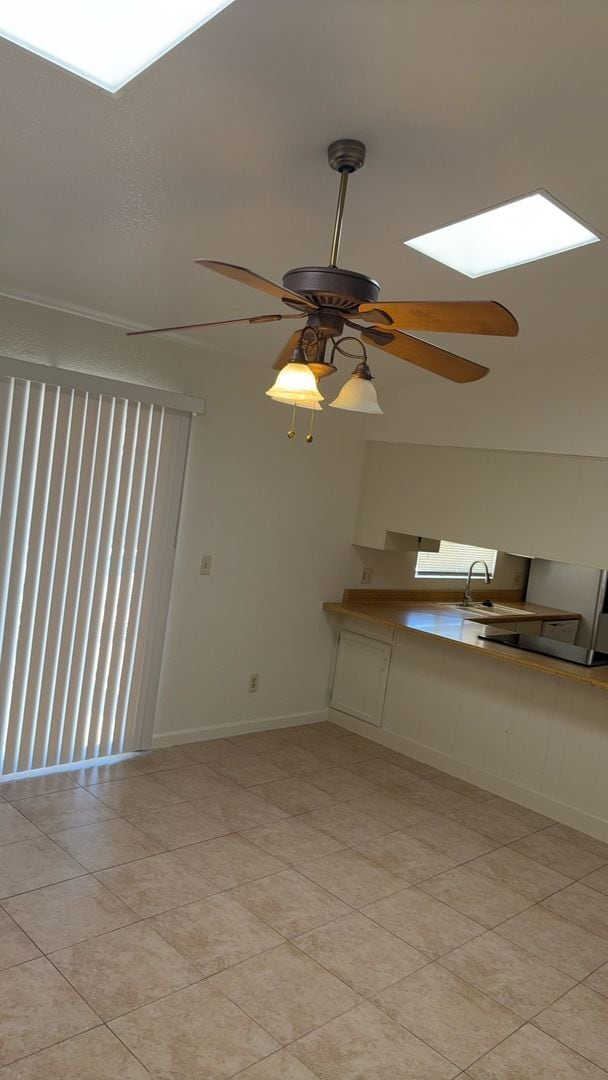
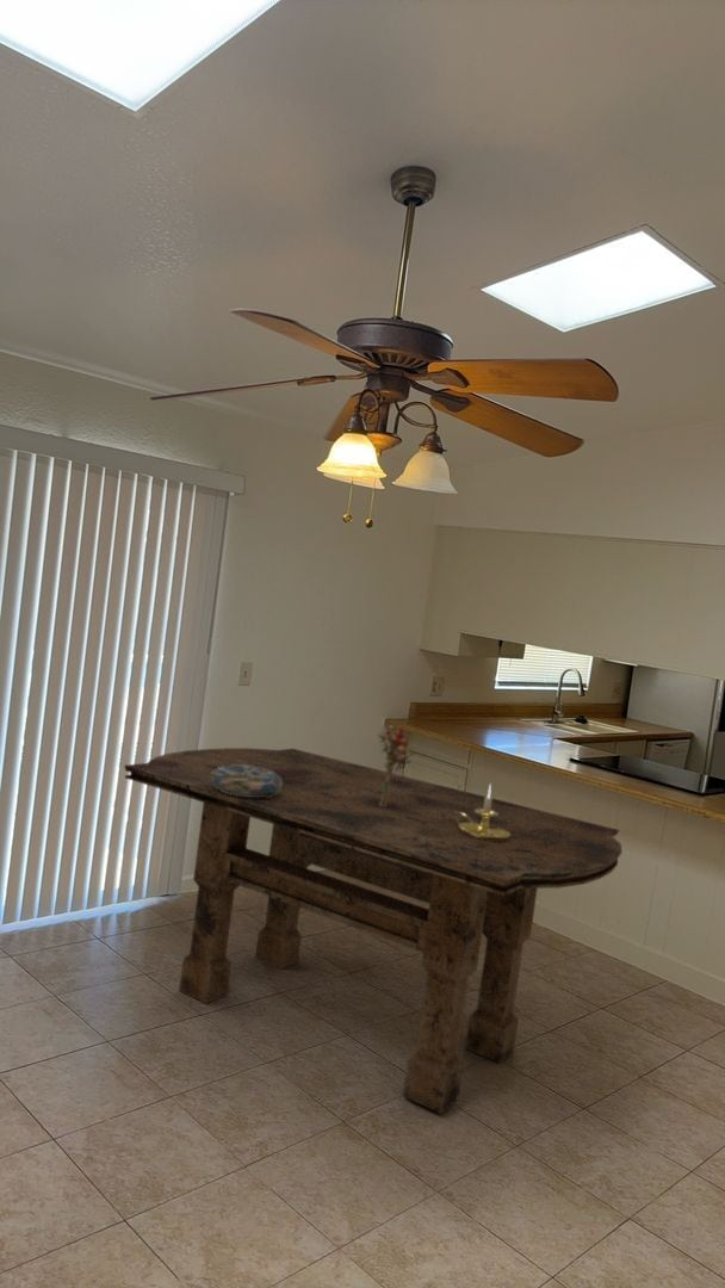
+ candle holder (483, 809)
+ bouquet (391, 767)
+ dining table (358, 910)
+ decorative bowl (247, 780)
